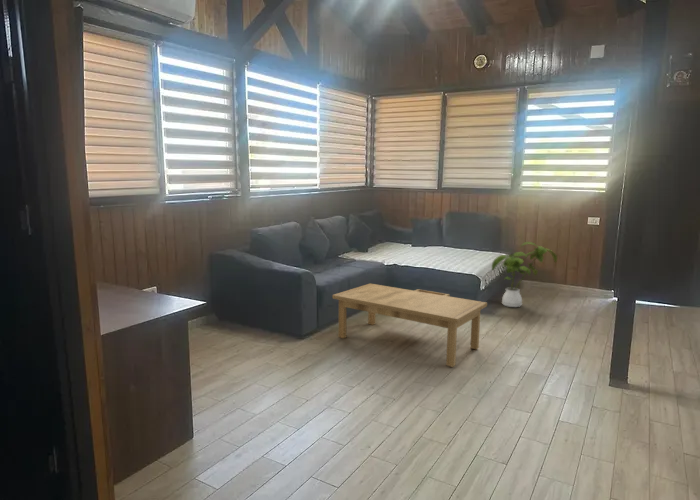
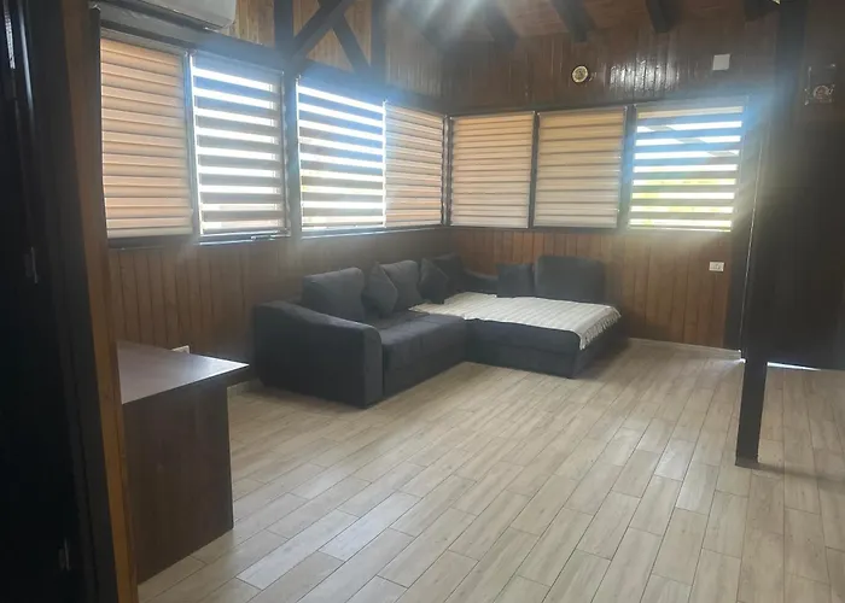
- house plant (525, 274)
- coffee table (407, 319)
